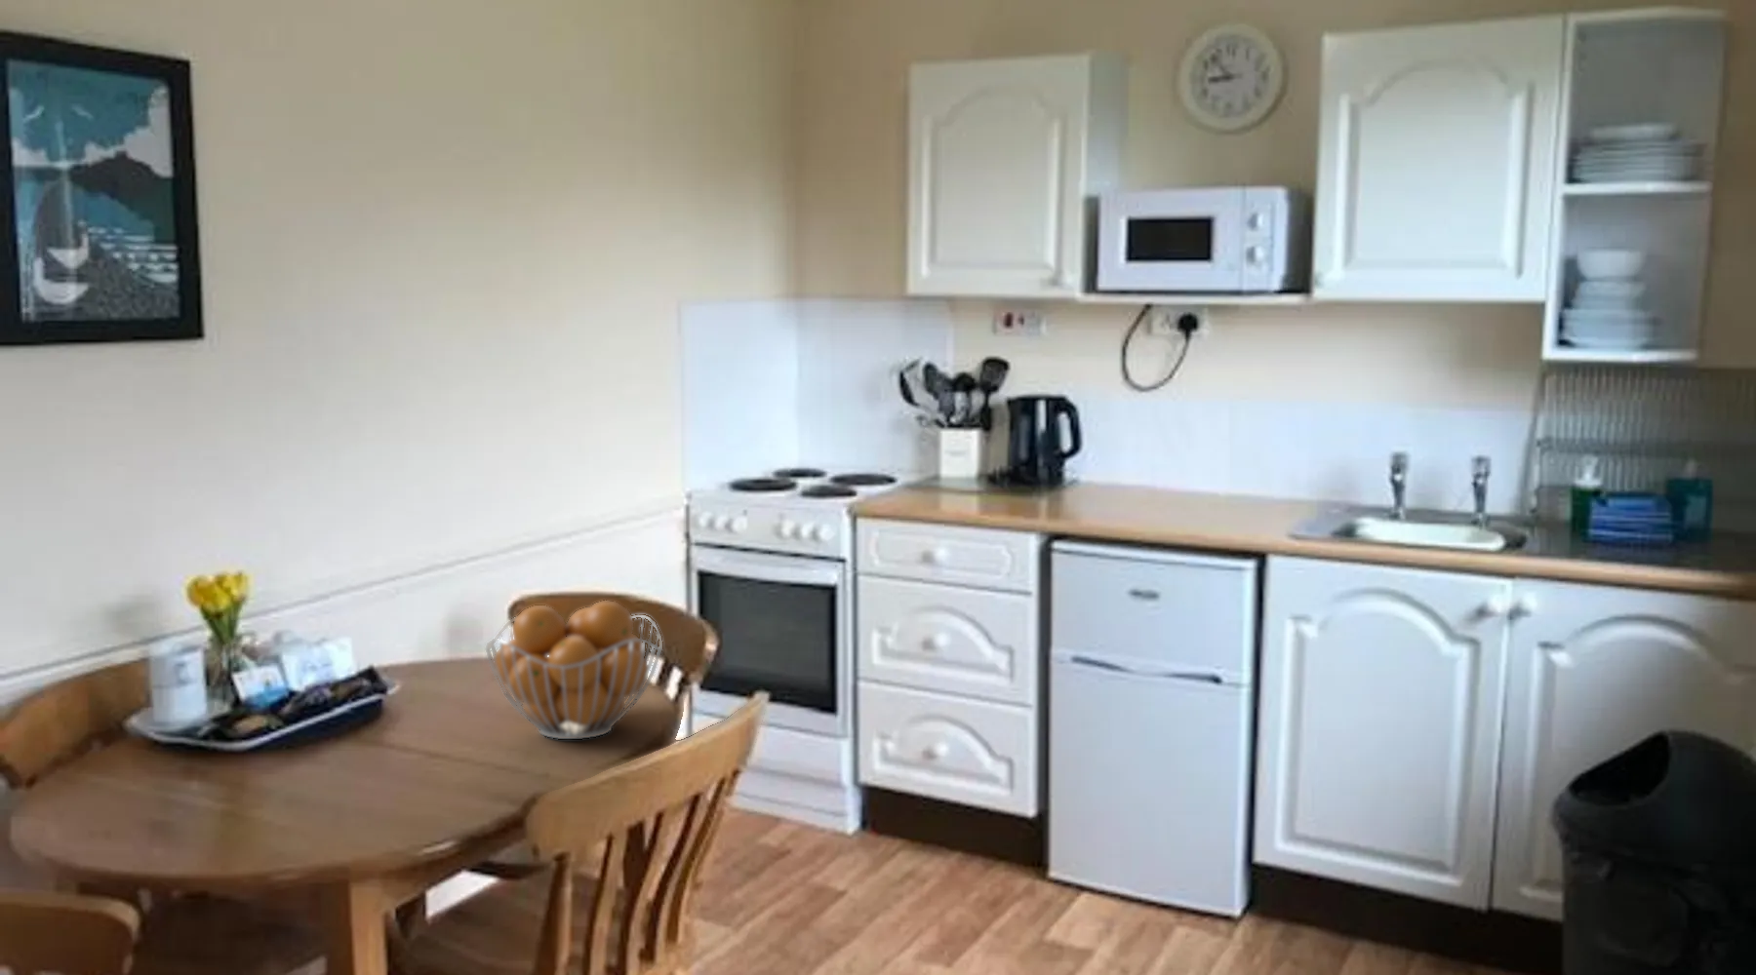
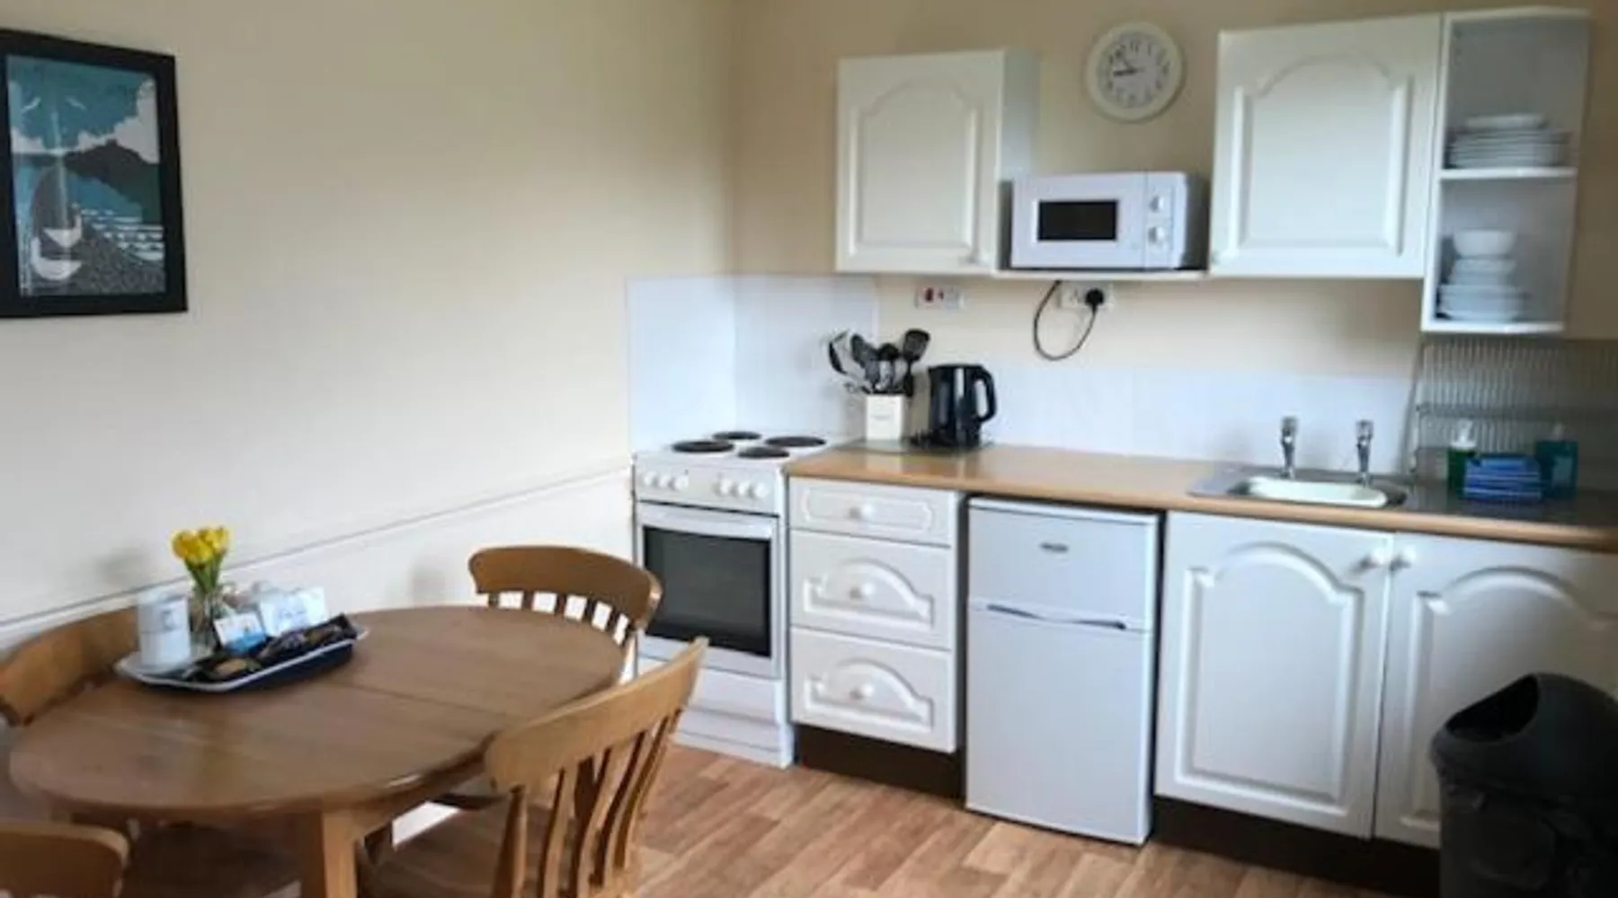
- fruit basket (575, 665)
